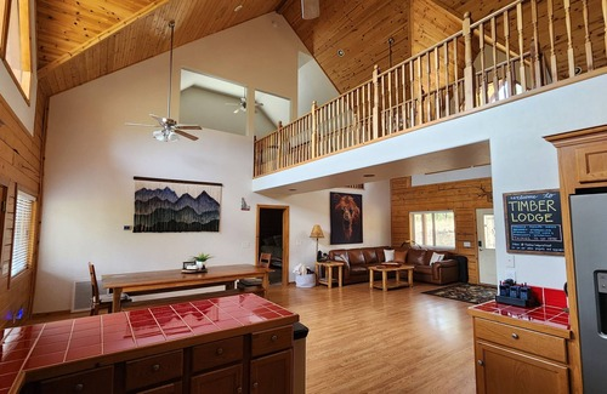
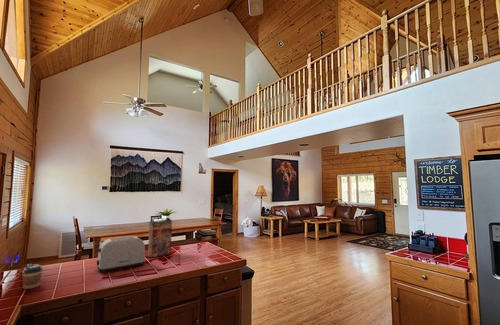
+ coffee cup (32, 275)
+ cereal box (160, 236)
+ toaster (121, 252)
